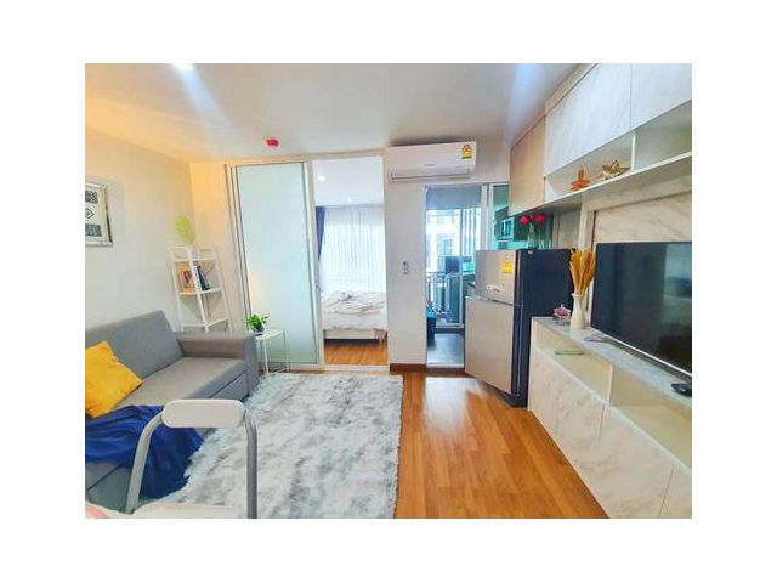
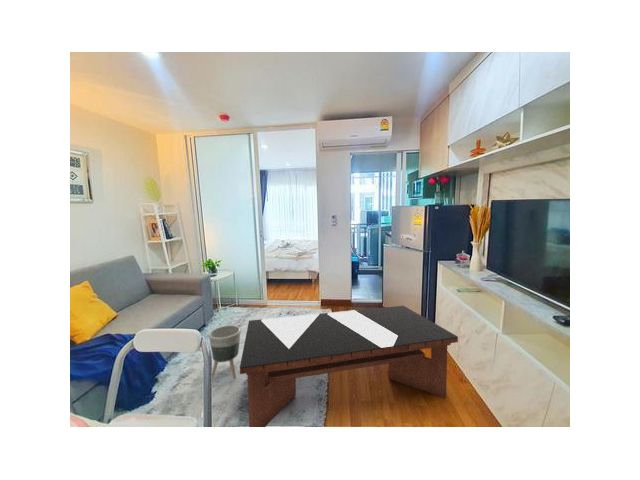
+ coffee table (344, 357)
+ planter (225, 352)
